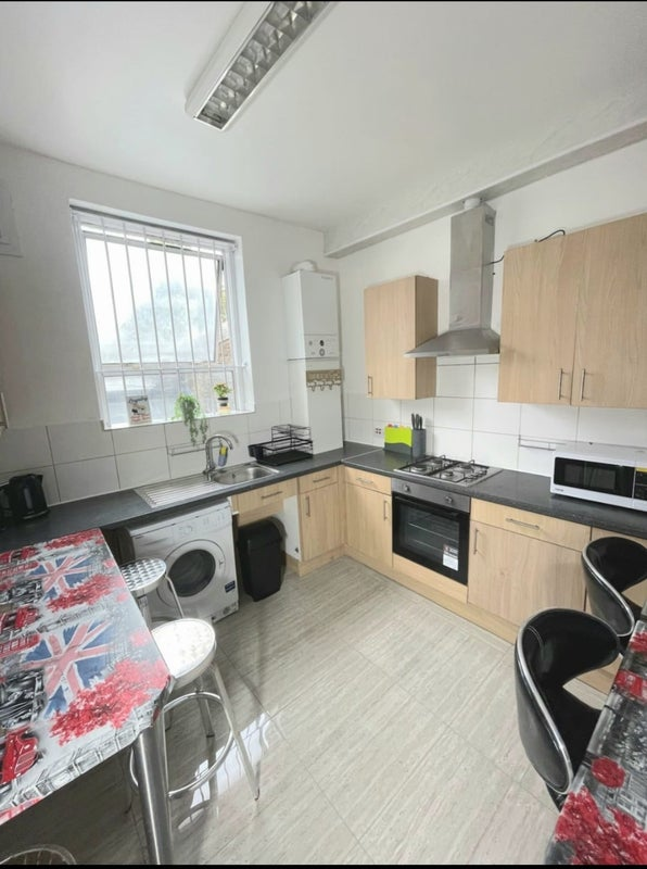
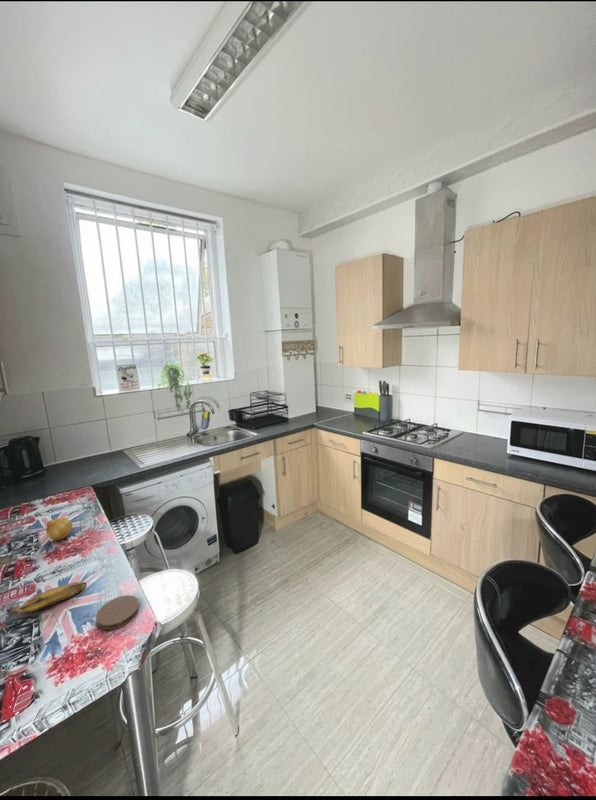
+ coaster (118, 611)
+ fruit (59, 528)
+ banana (46, 597)
